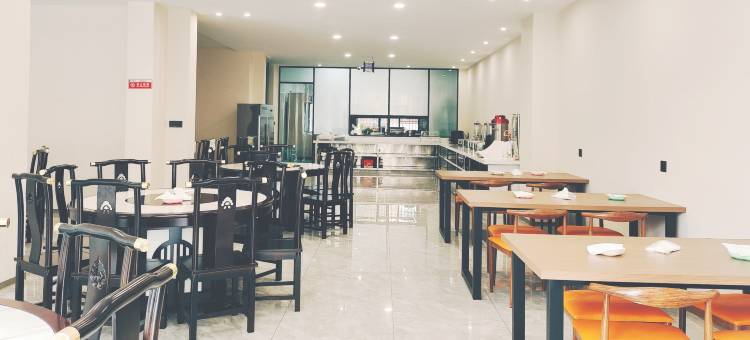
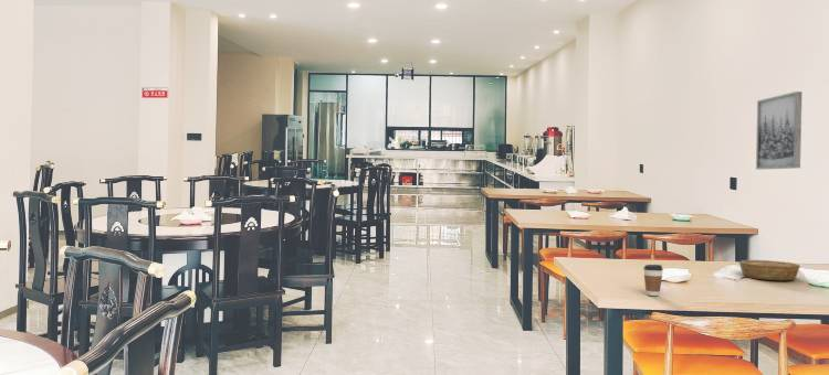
+ coffee cup (652, 279)
+ wall art (777, 132)
+ bowl (768, 270)
